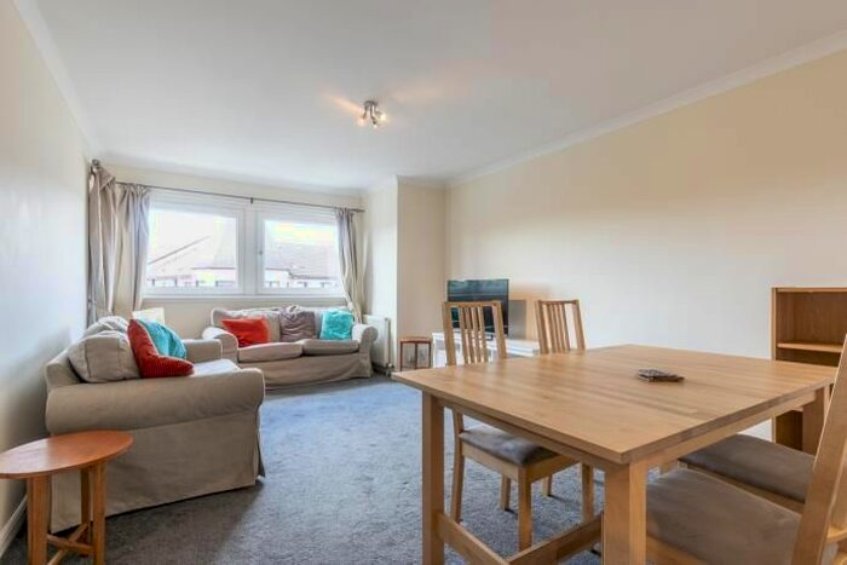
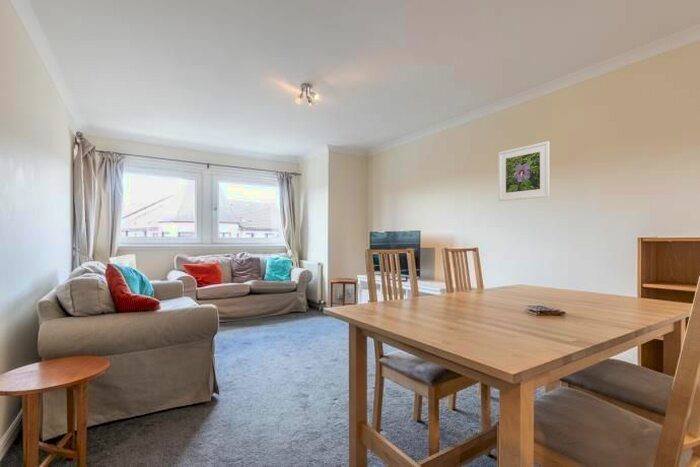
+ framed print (522, 173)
